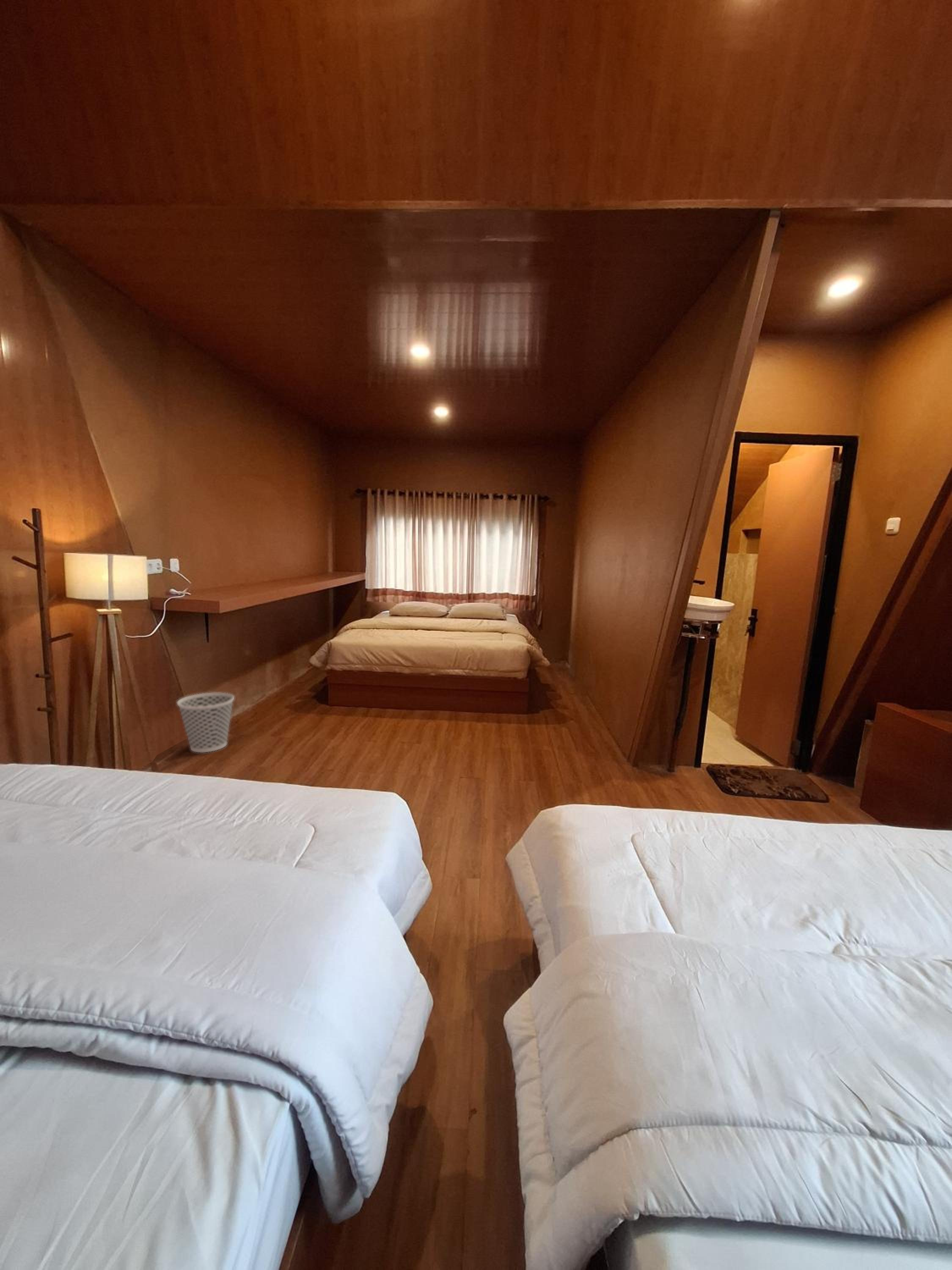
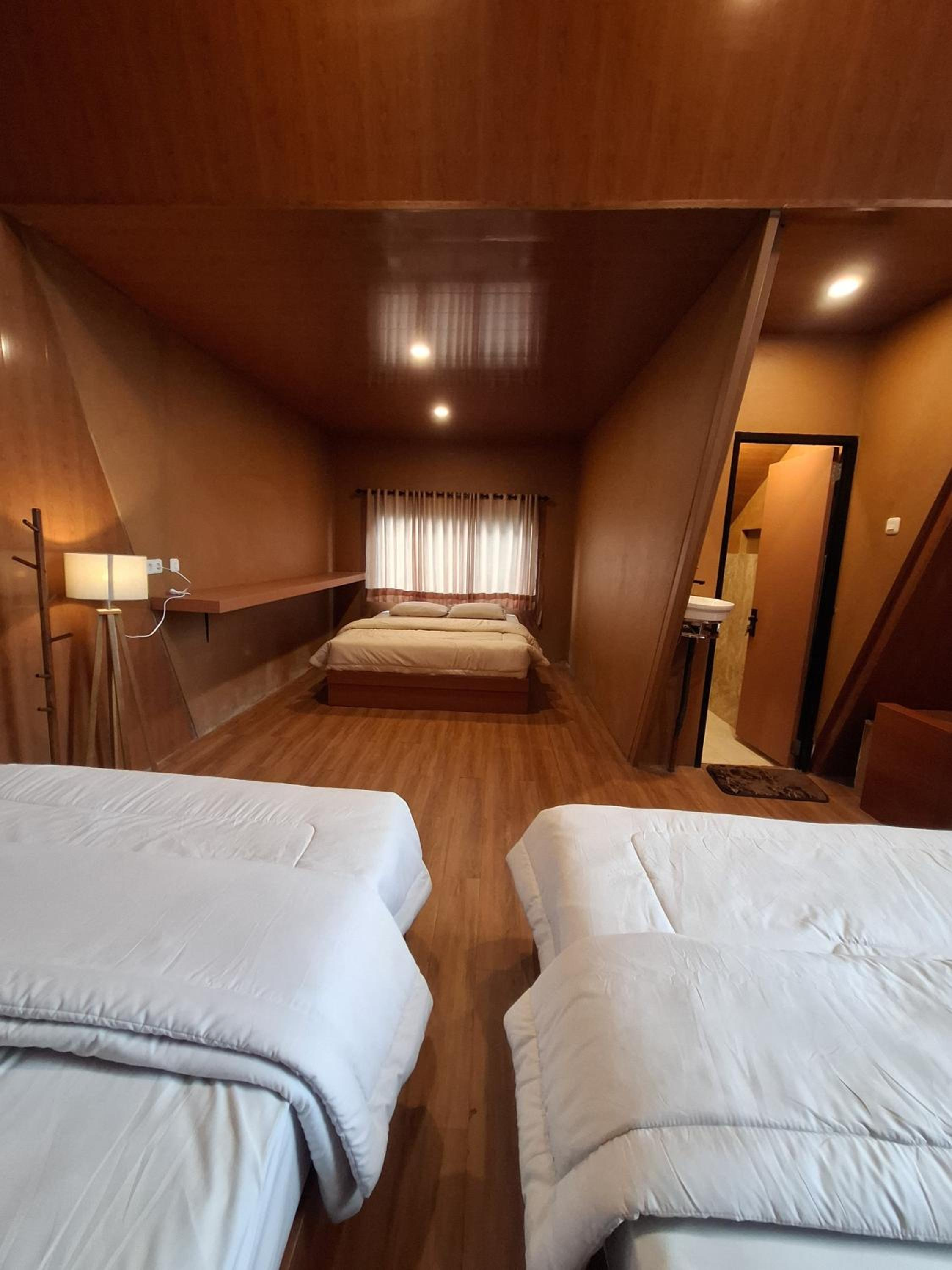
- wastebasket (207, 723)
